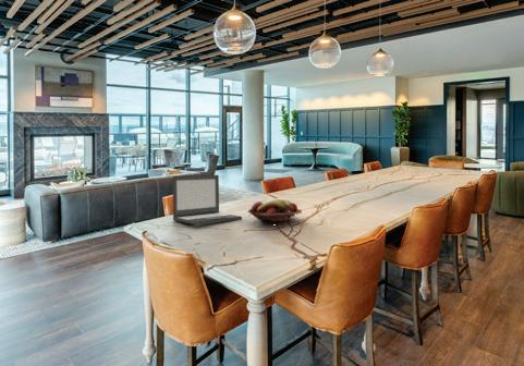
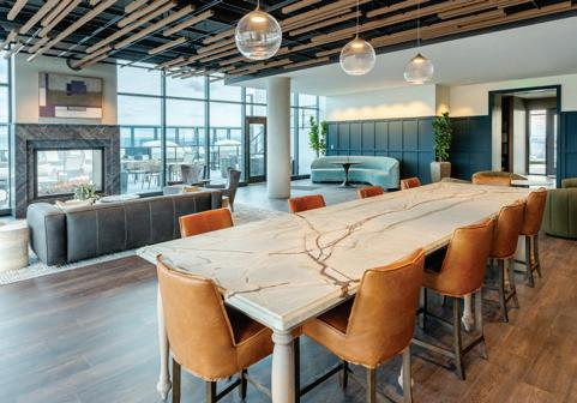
- laptop (207, 197)
- fruit basket (276, 210)
